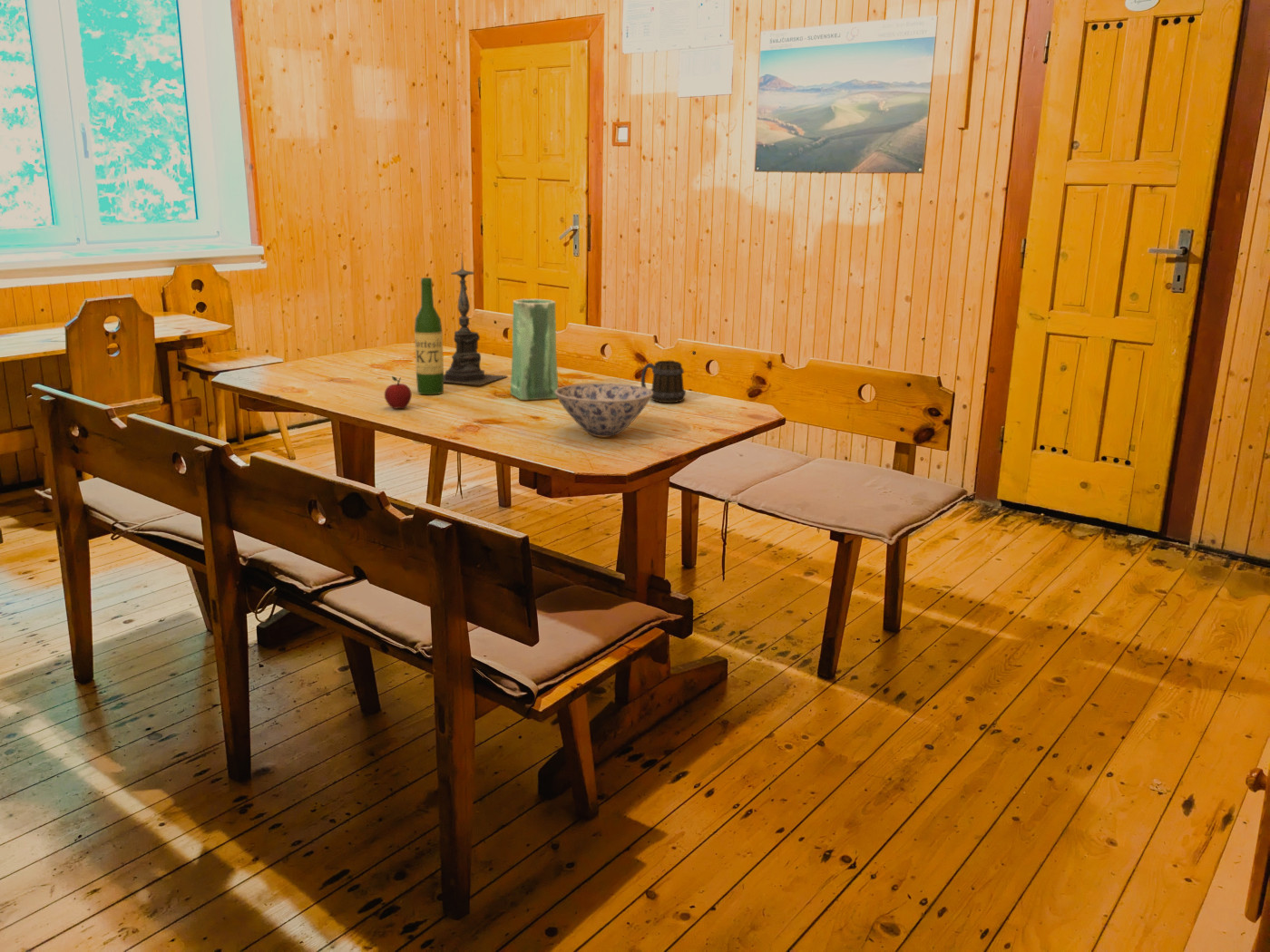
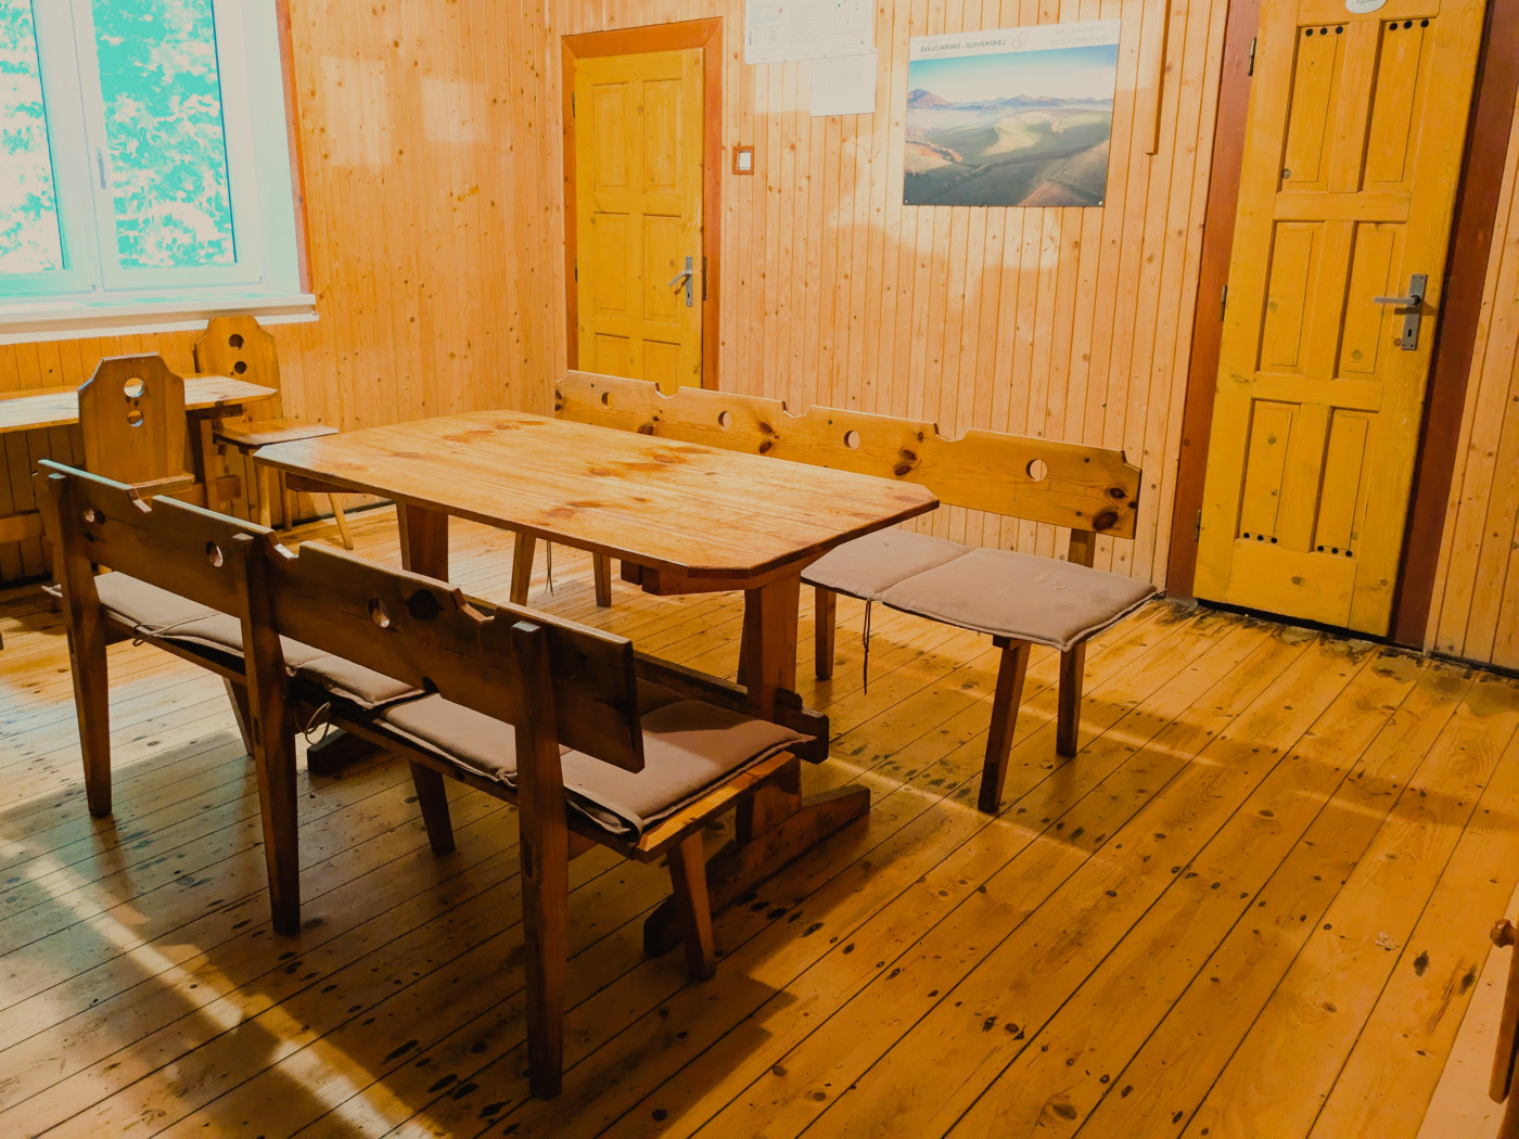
- wine bottle (428, 335)
- apple (397, 392)
- bowl (603, 413)
- candle holder (464, 316)
- mug (662, 380)
- vase (534, 348)
